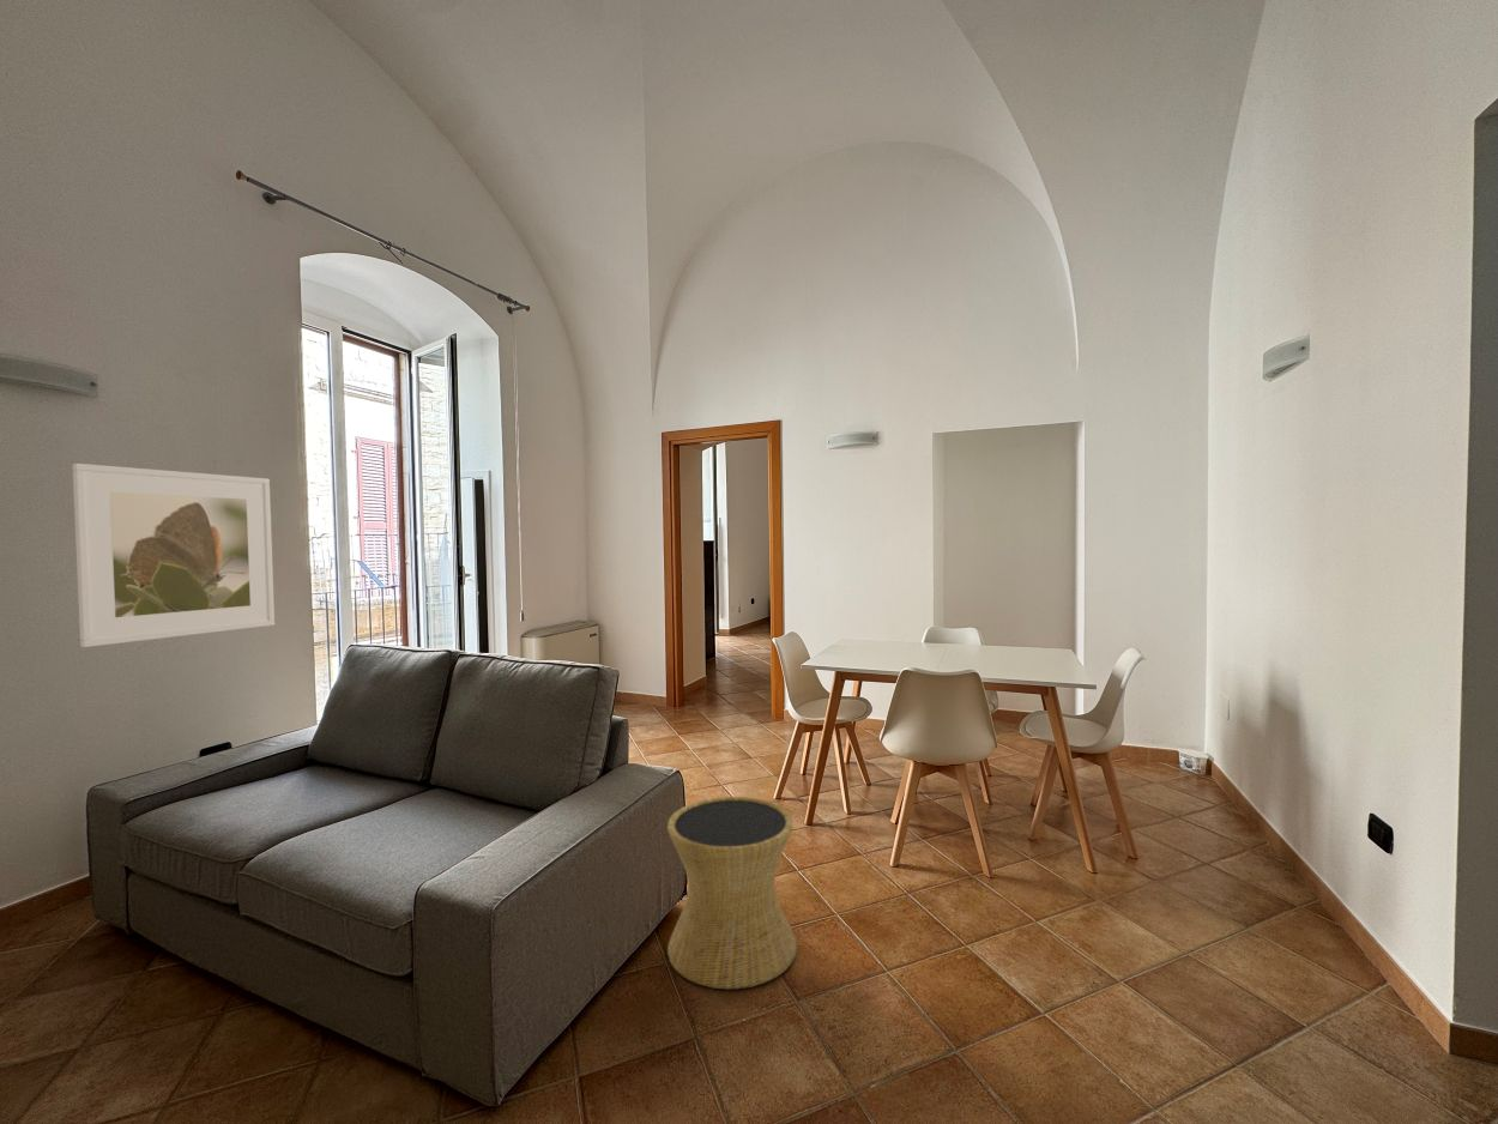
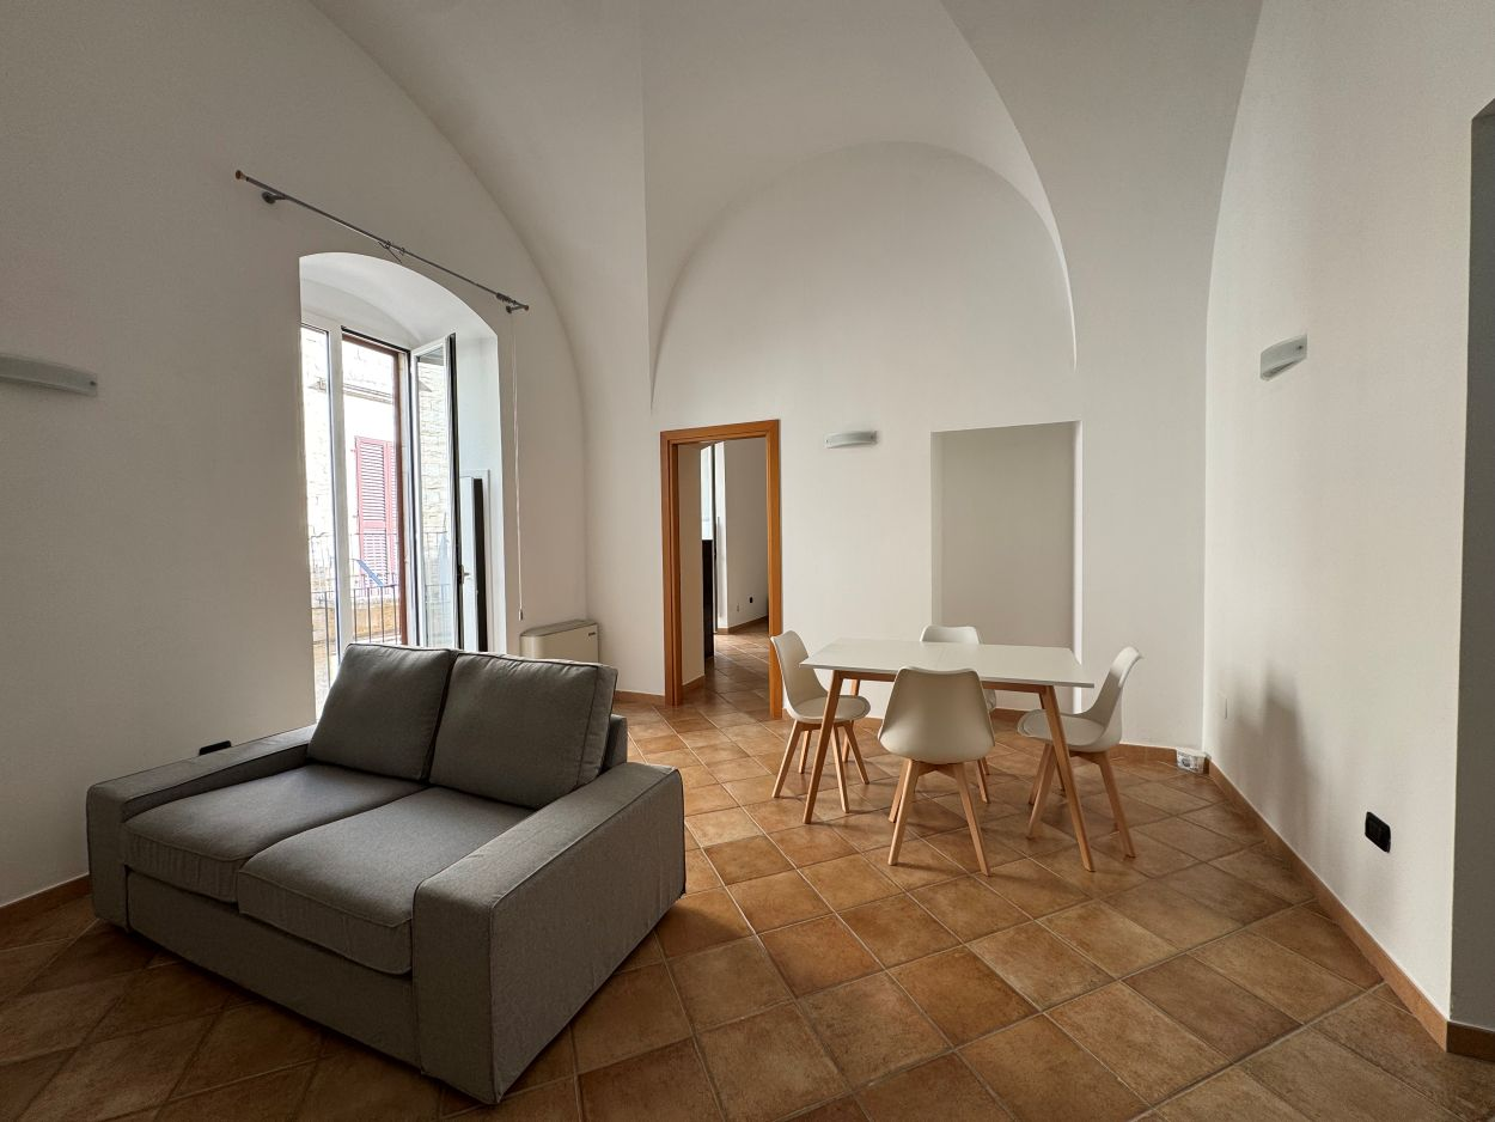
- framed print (185, 554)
- side table (731, 883)
